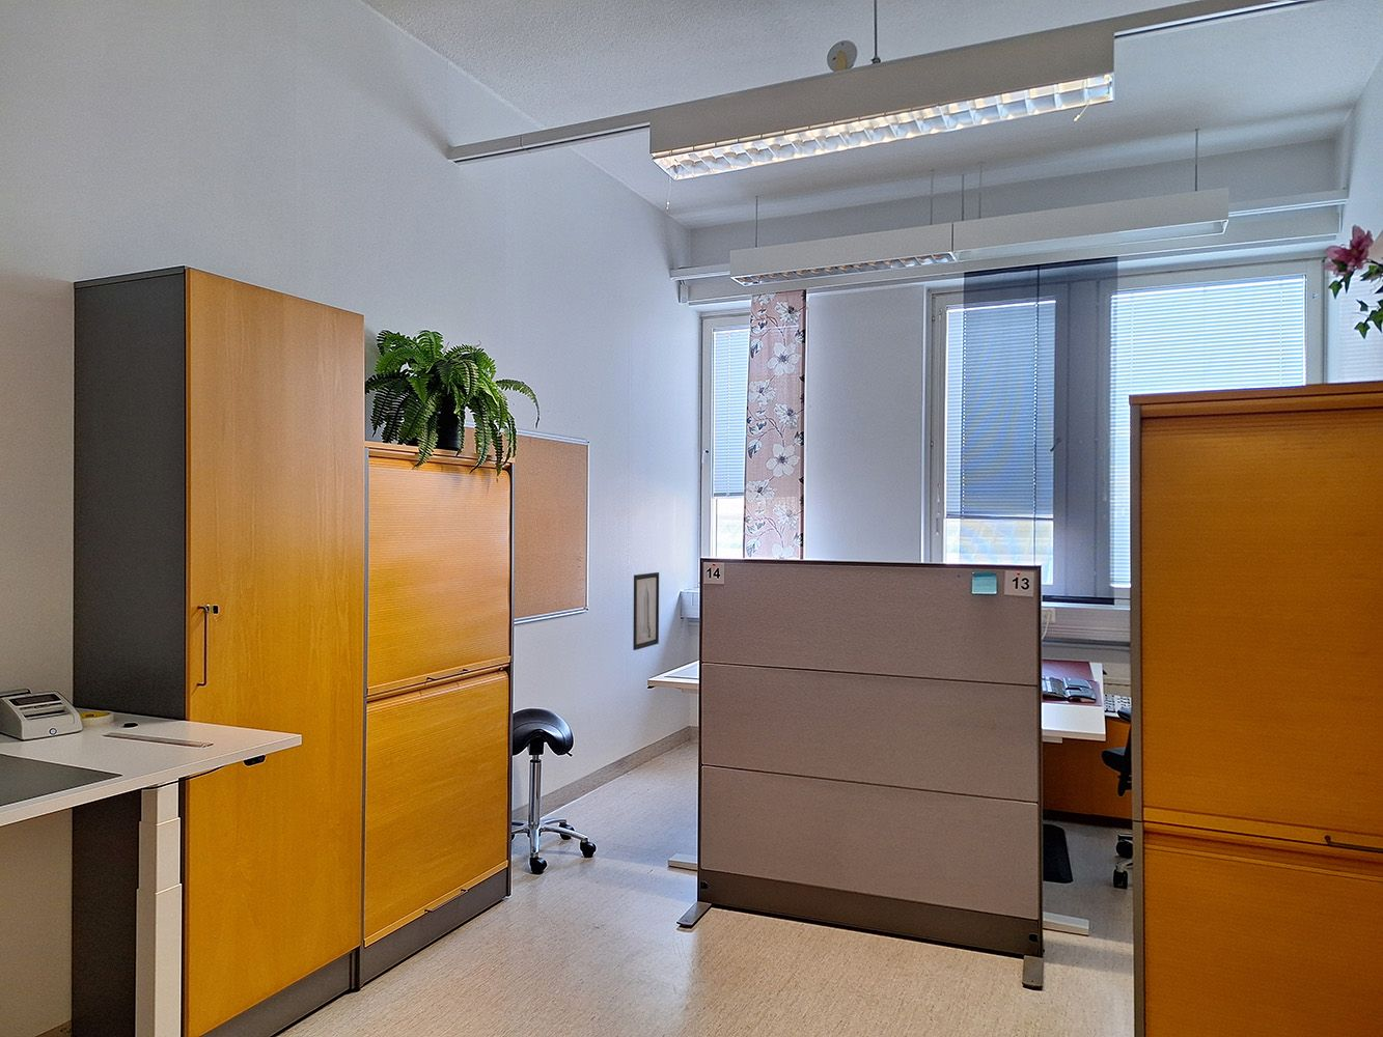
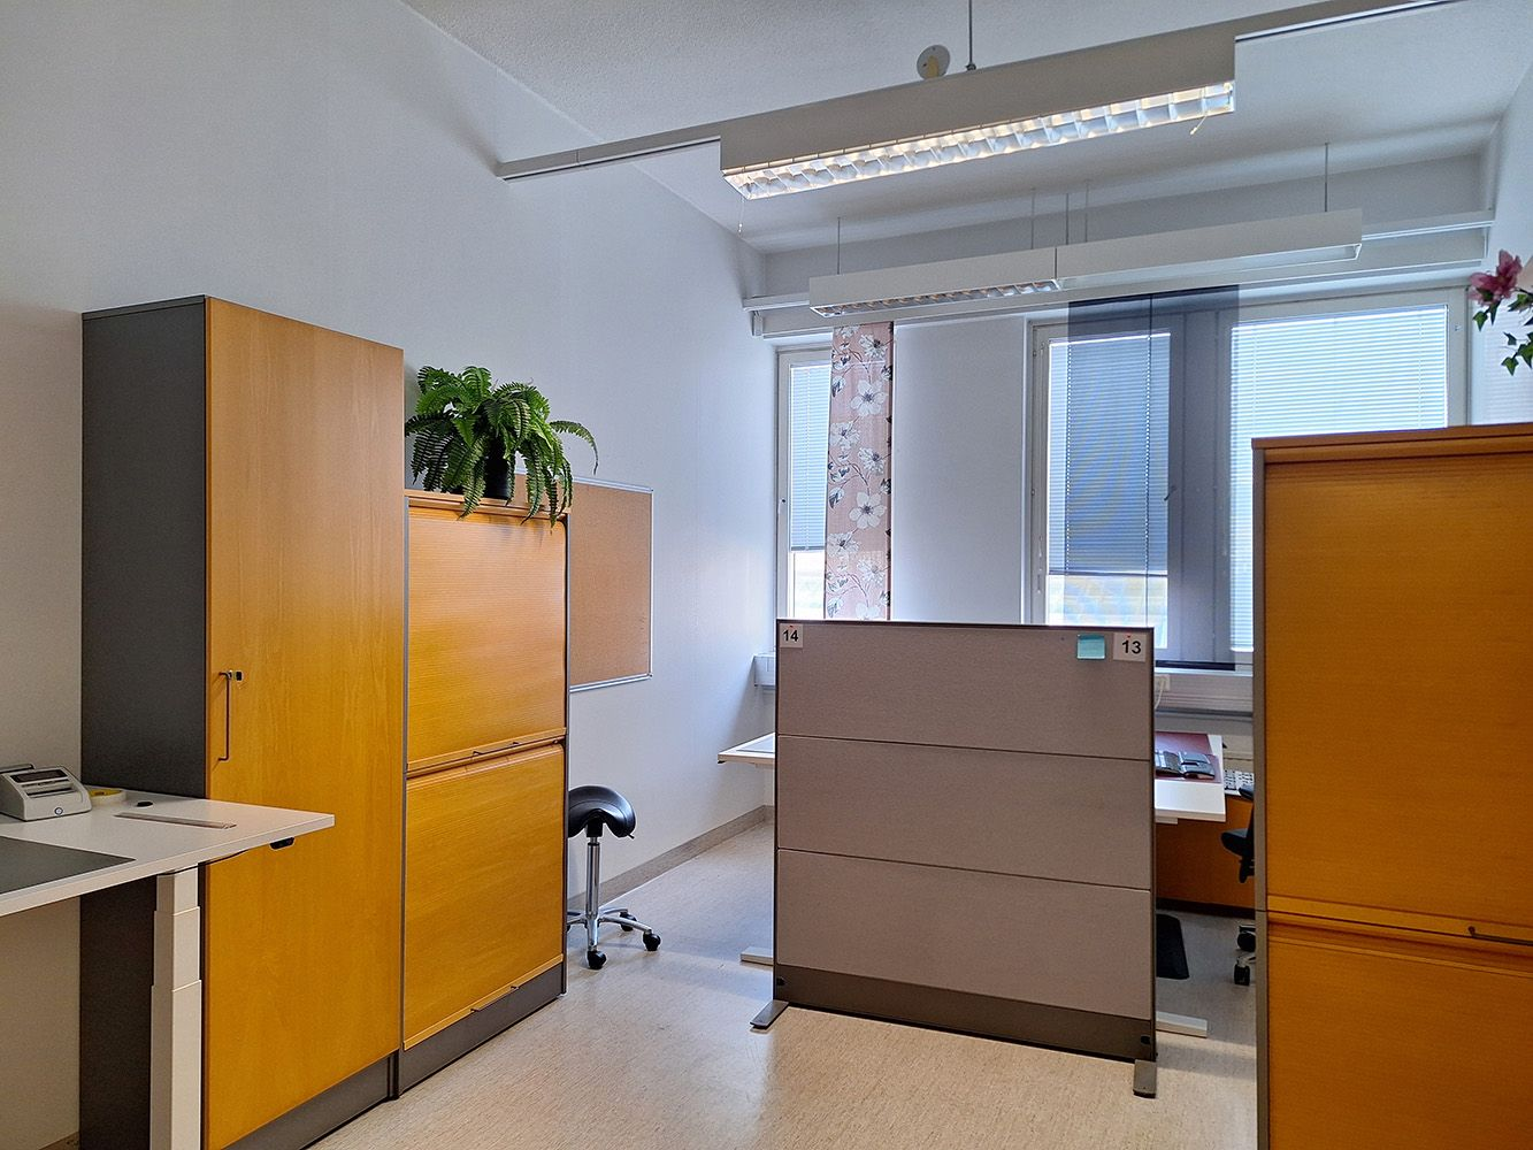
- wall art (646, 610)
